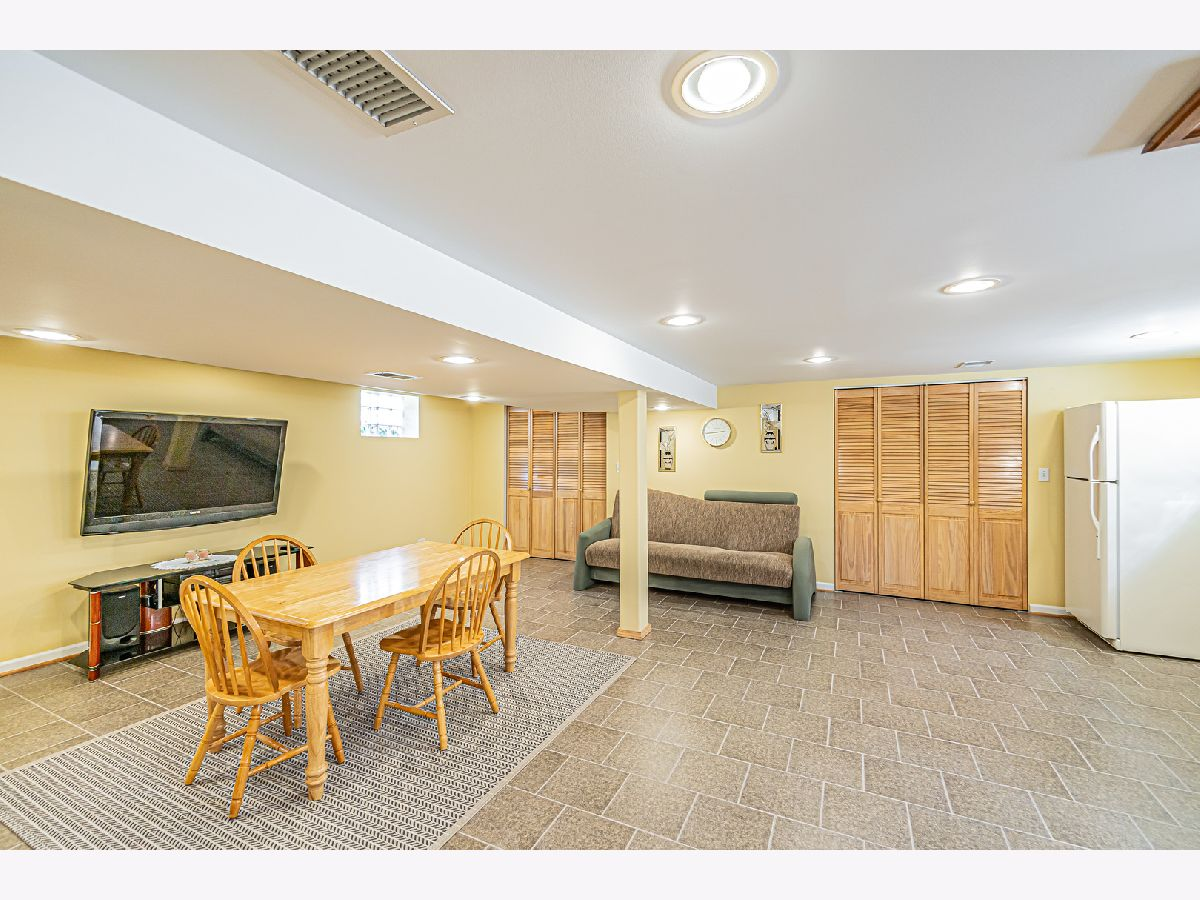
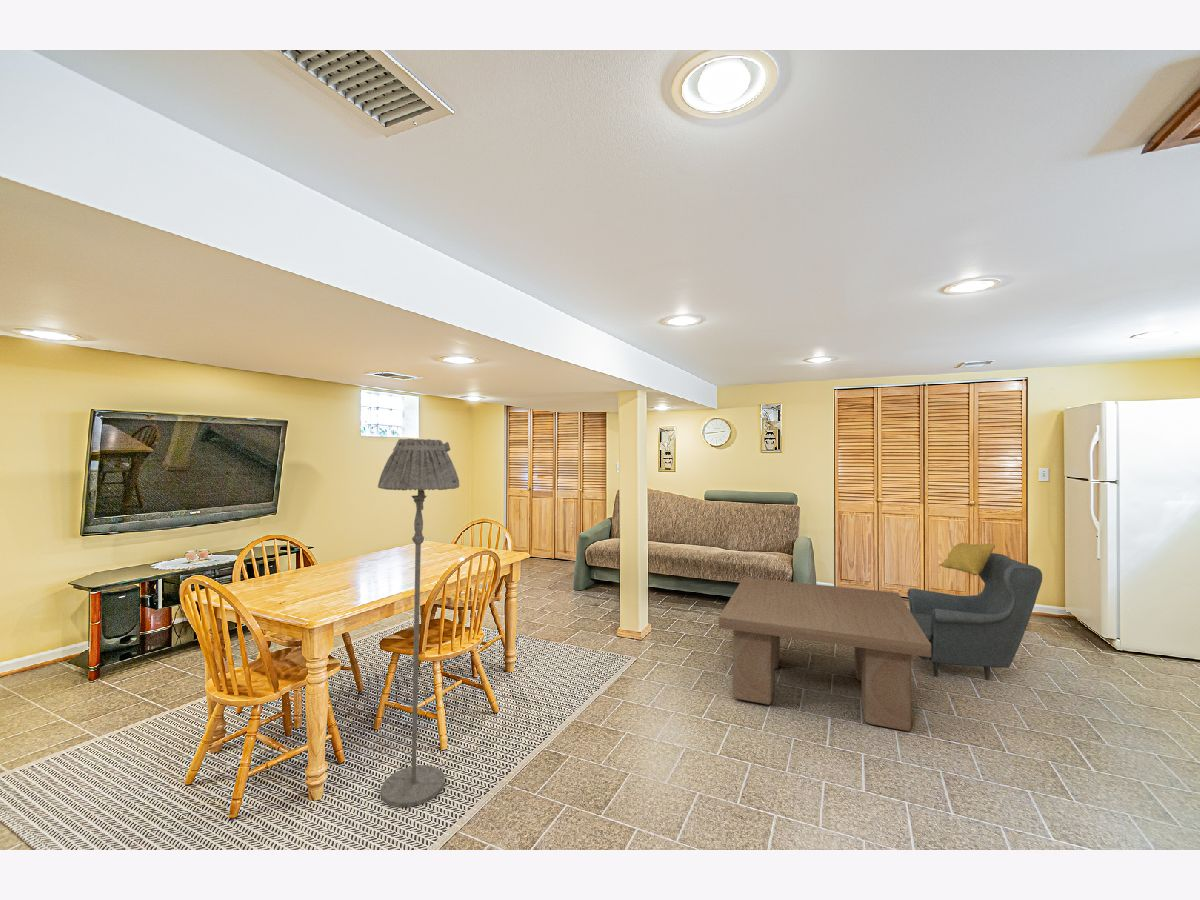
+ armchair (966, 606)
+ coffee table (817, 641)
+ floor lamp (417, 612)
